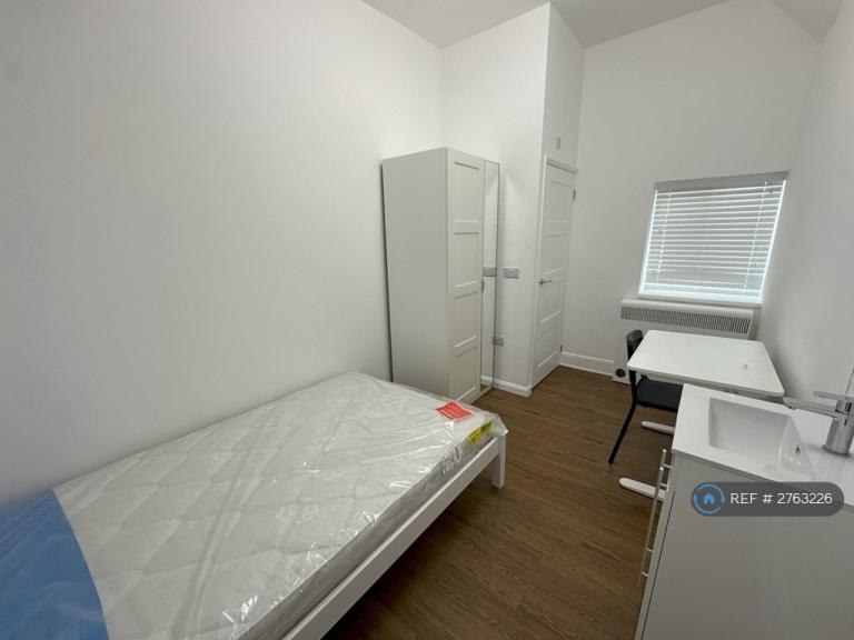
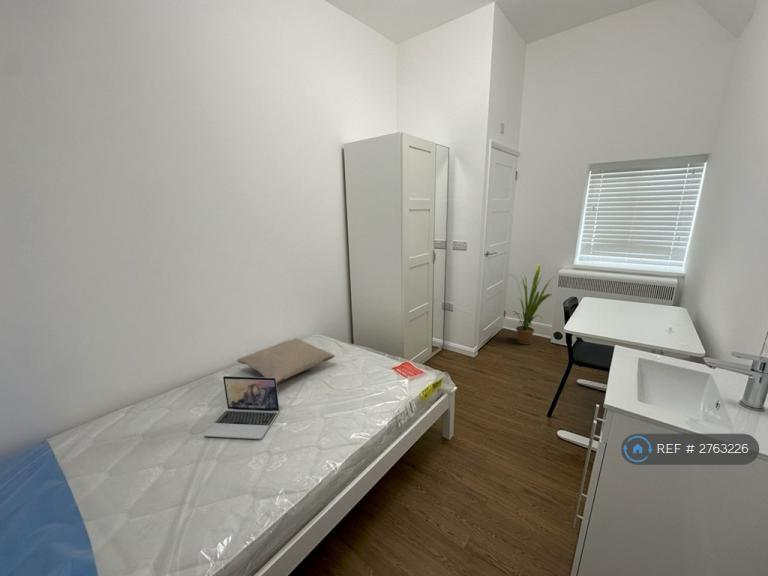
+ pillow (286, 358)
+ laptop (241, 406)
+ house plant (527, 304)
